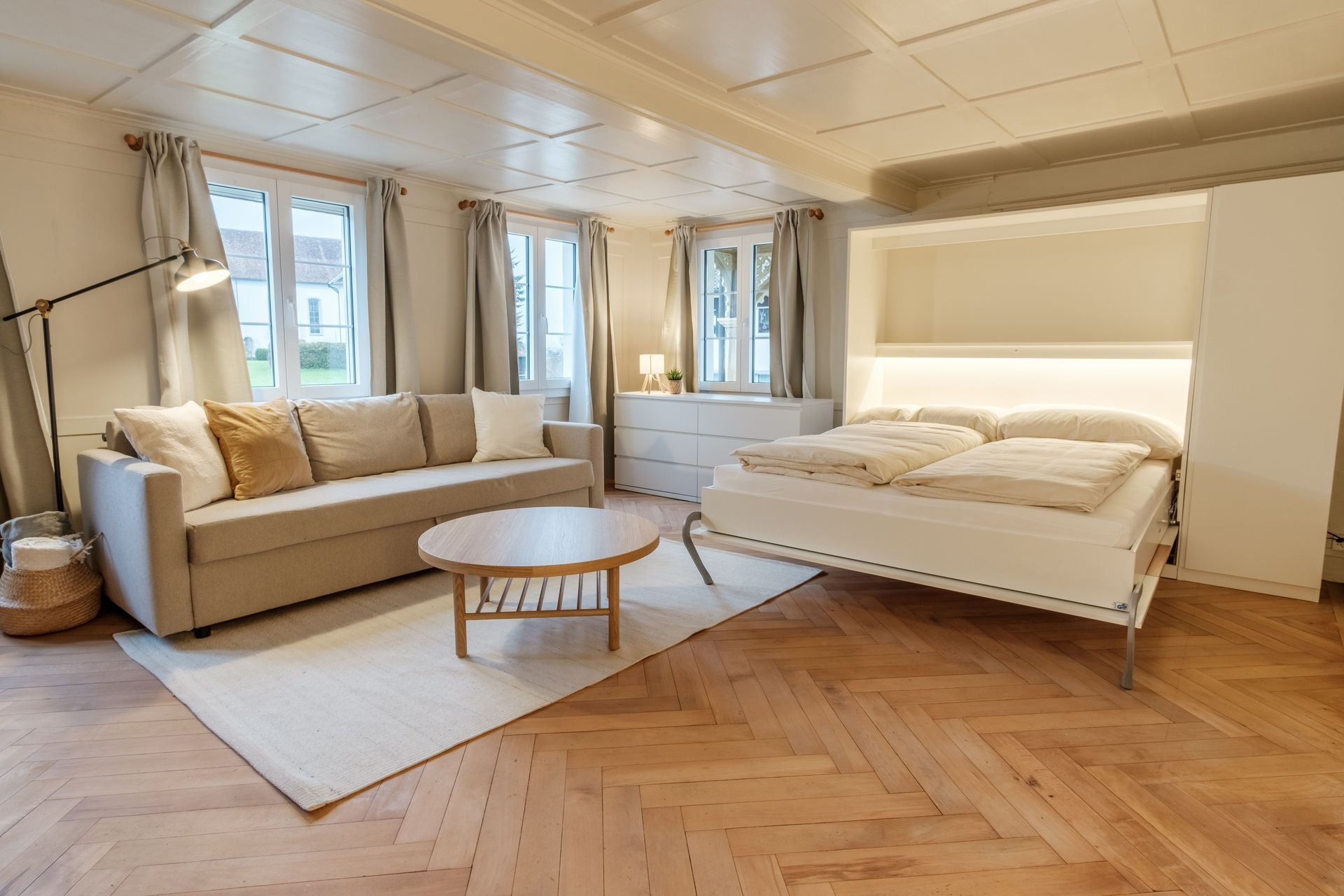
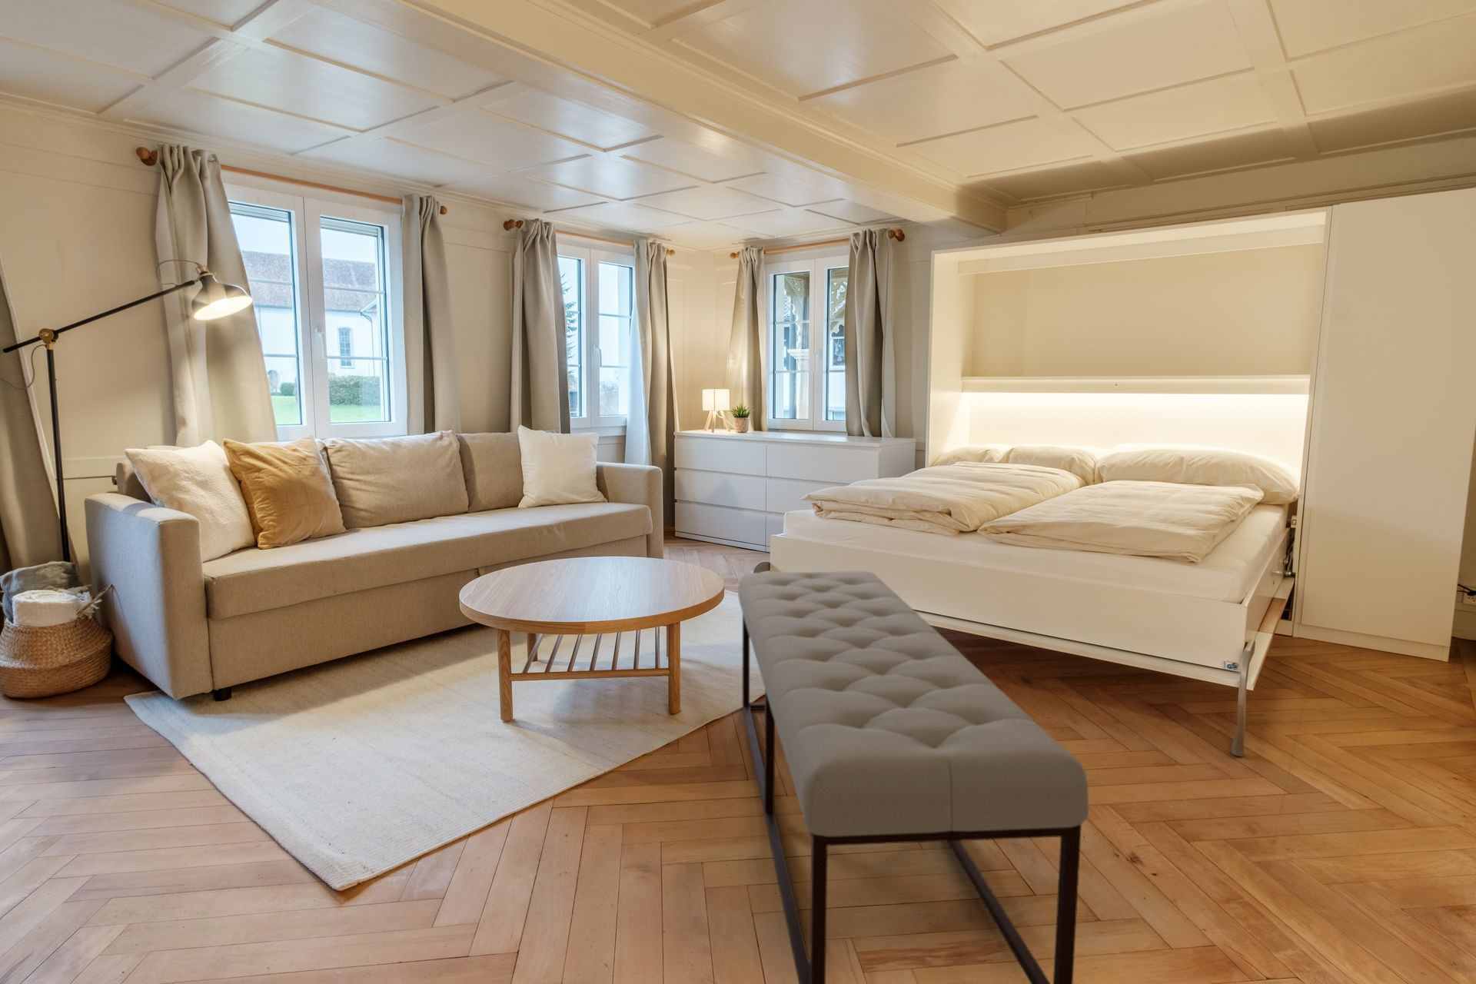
+ bench (852, 725)
